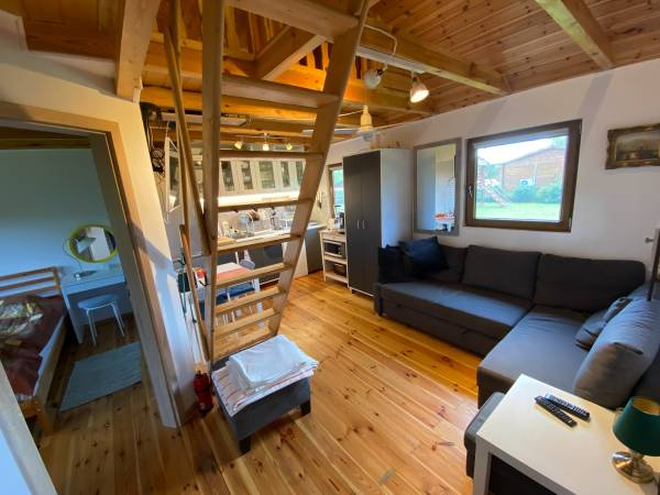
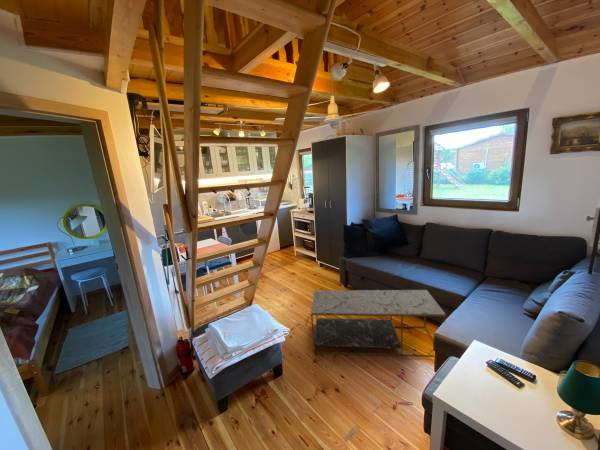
+ coffee table (372, 320)
